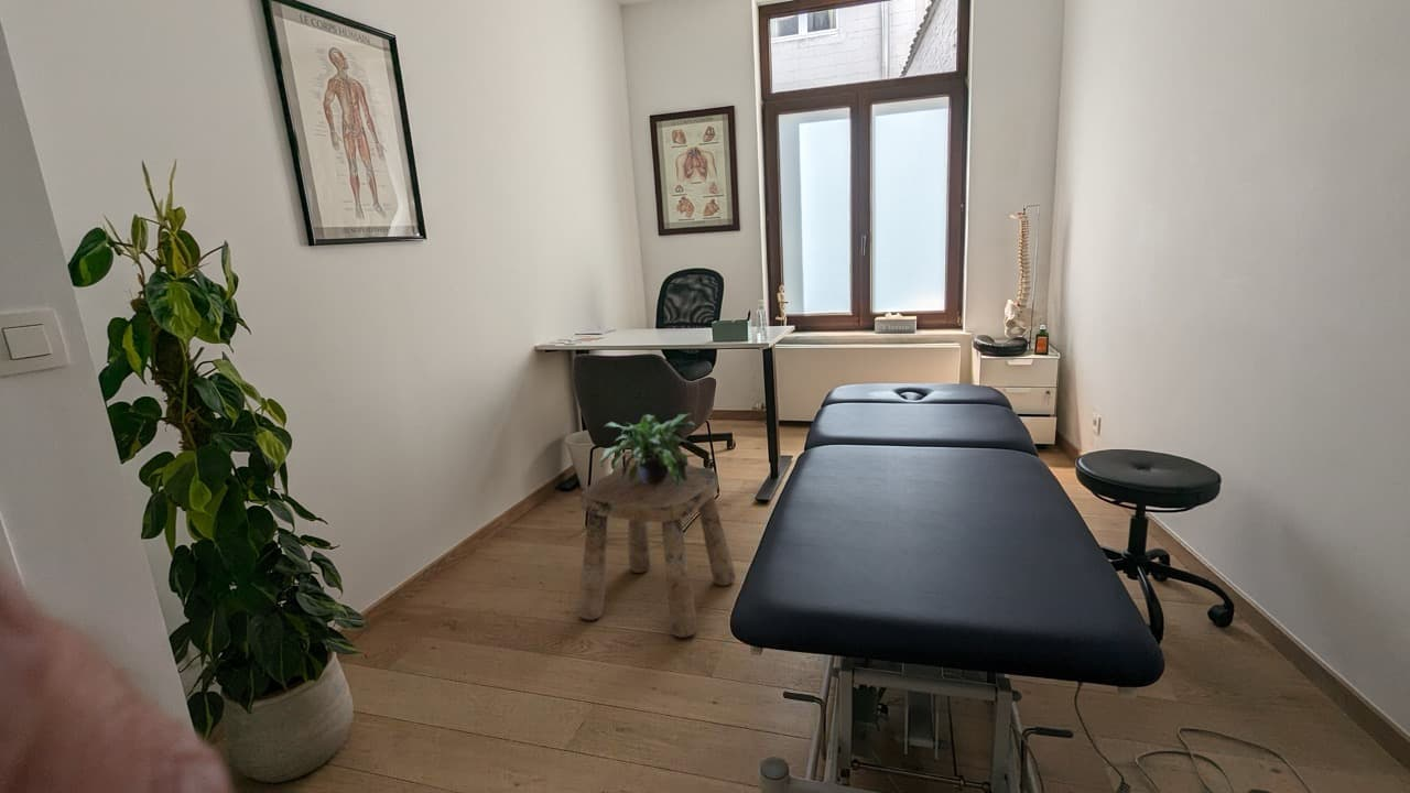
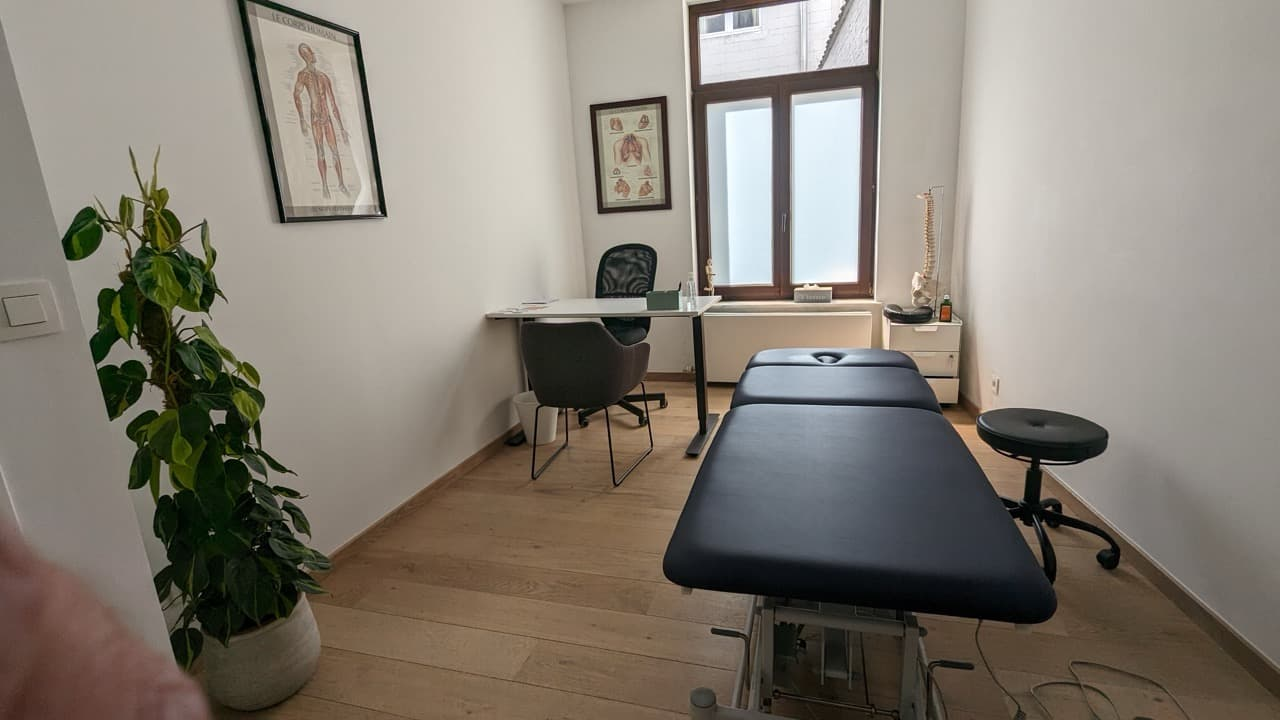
- potted plant (648, 445)
- stool (648, 541)
